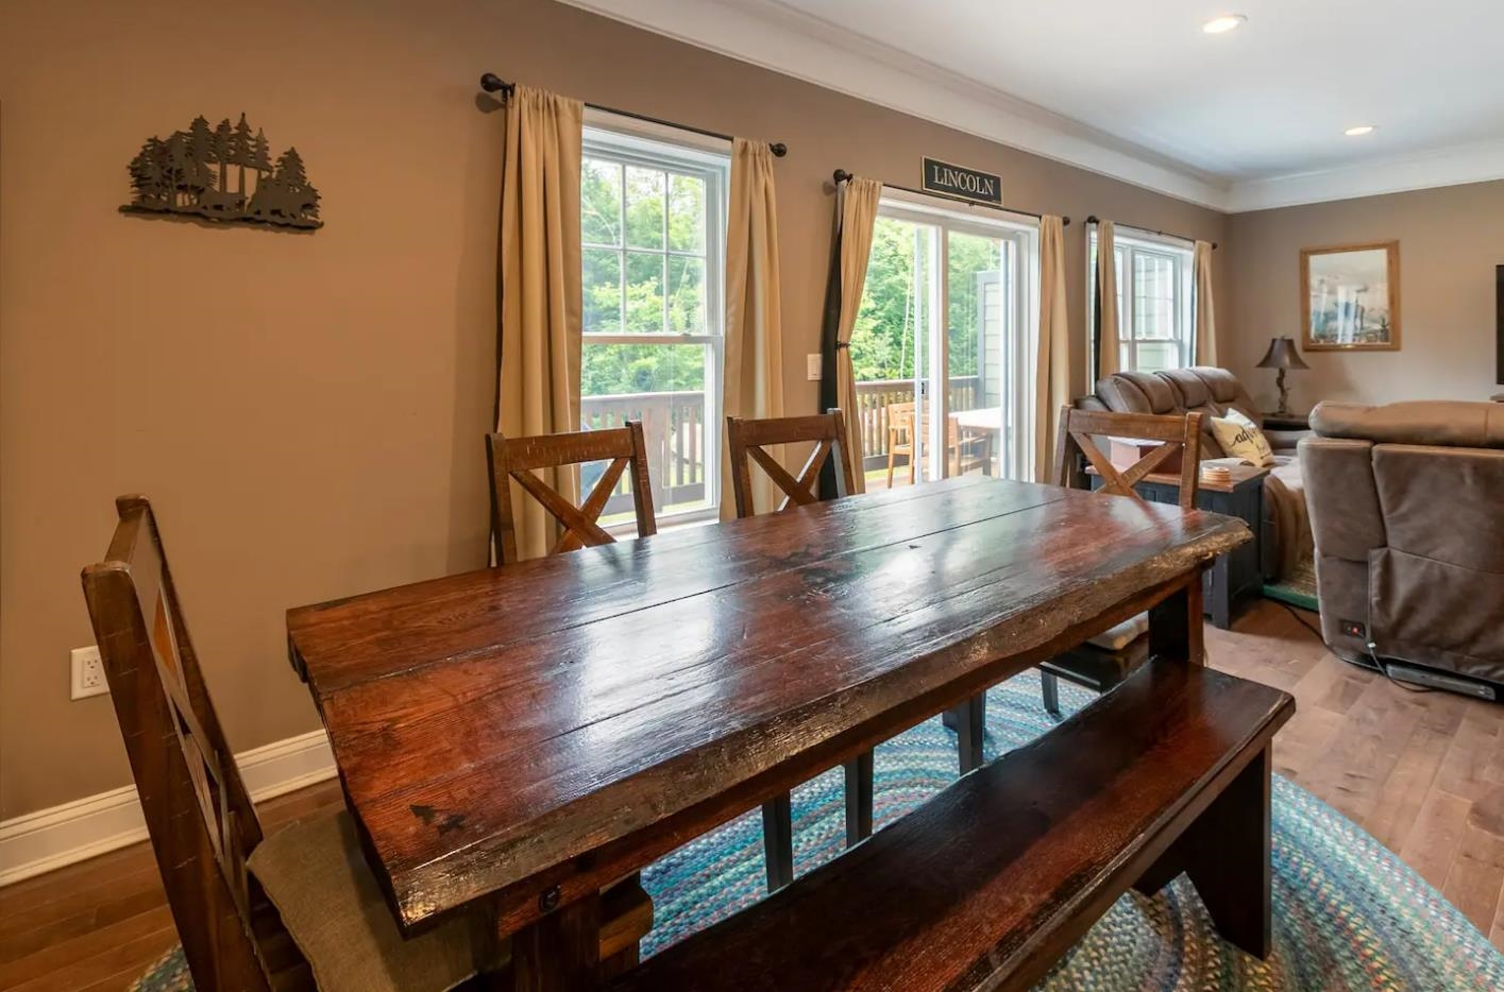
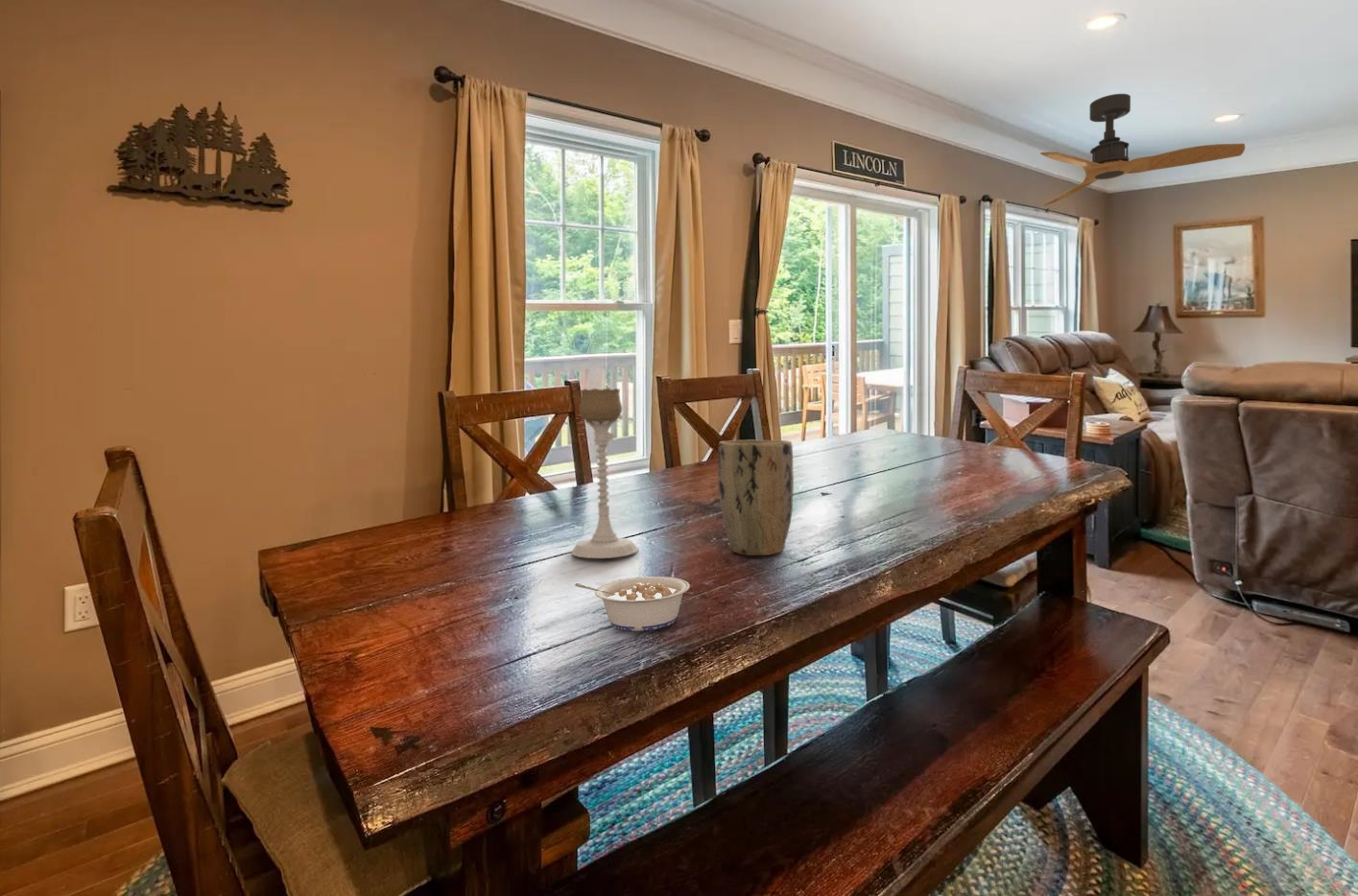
+ candle holder (602, 470)
+ legume (639, 601)
+ plant pot (755, 496)
+ ceiling fan (1128, 143)
